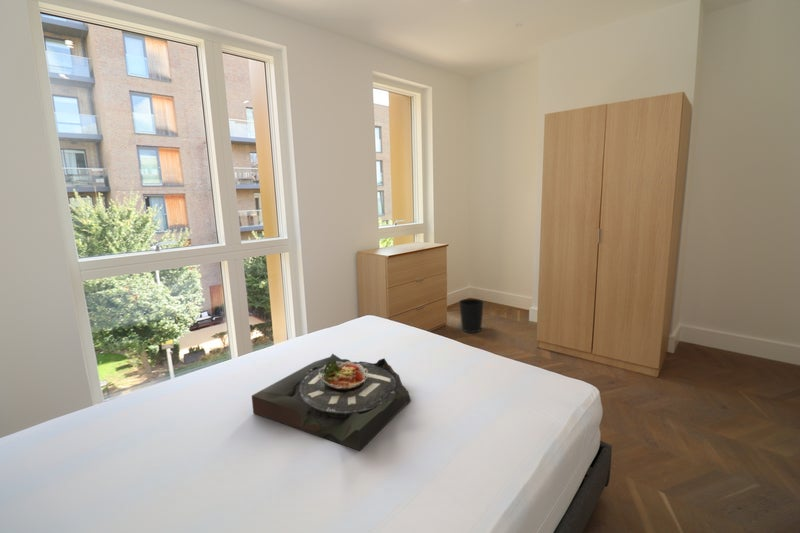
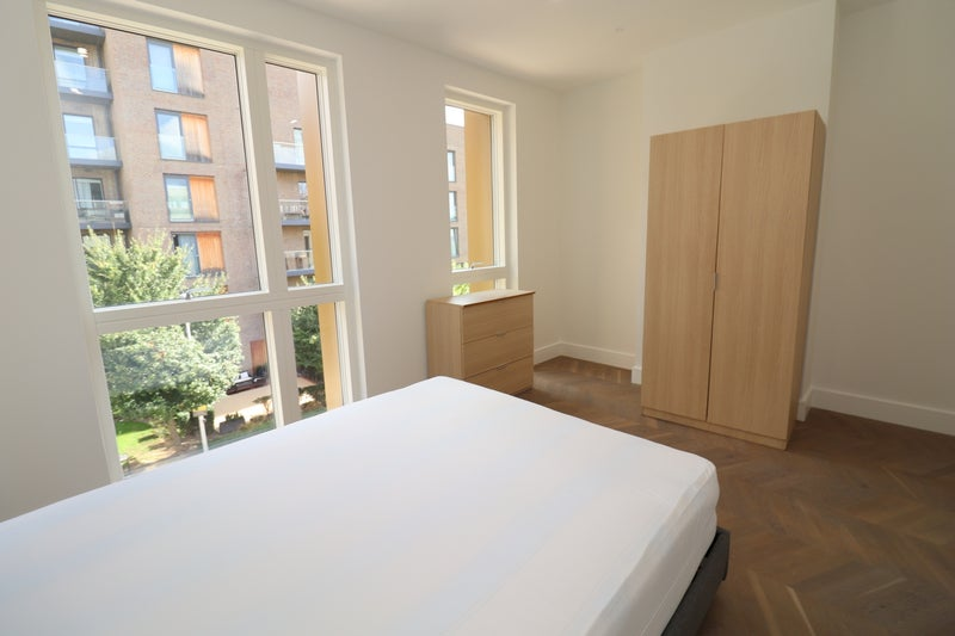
- serving tray (341, 380)
- wastebasket (471, 315)
